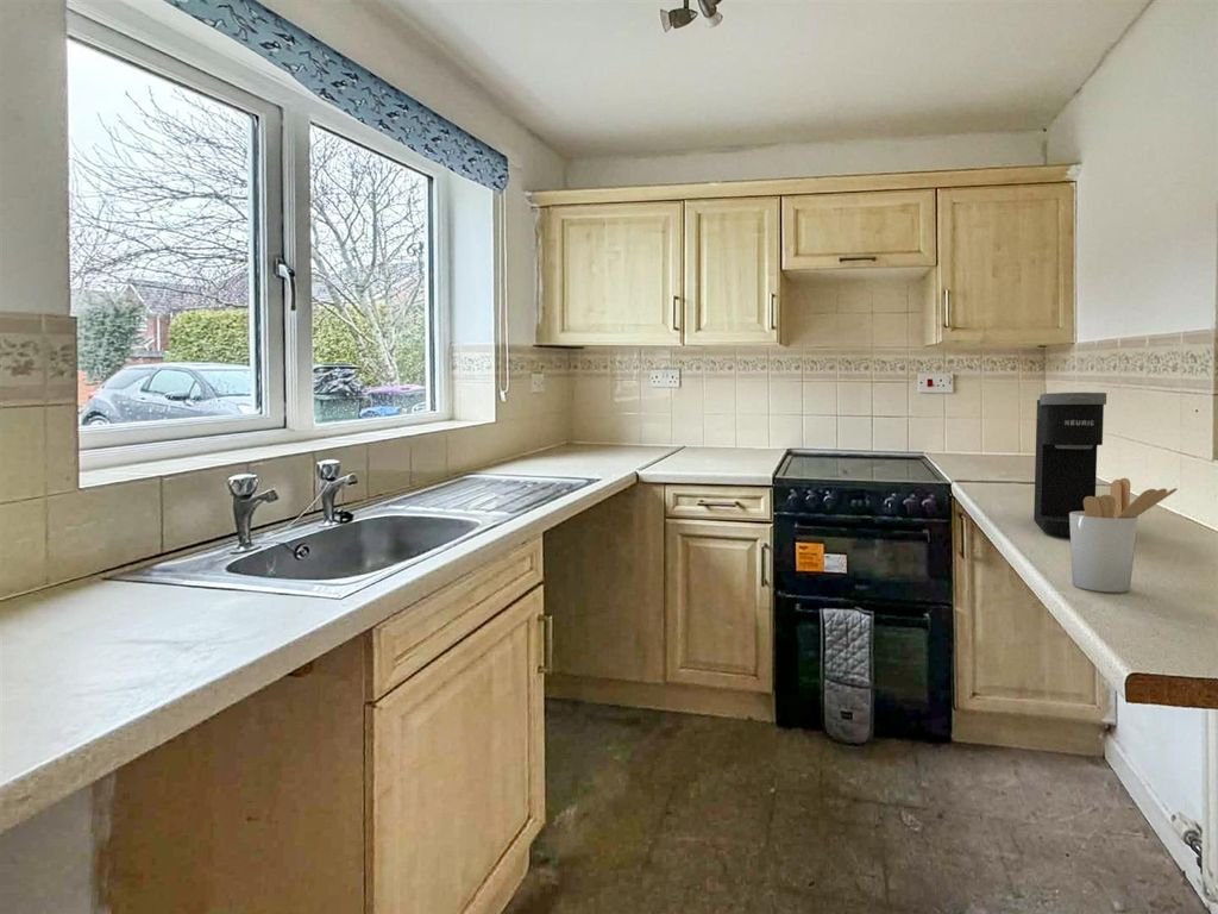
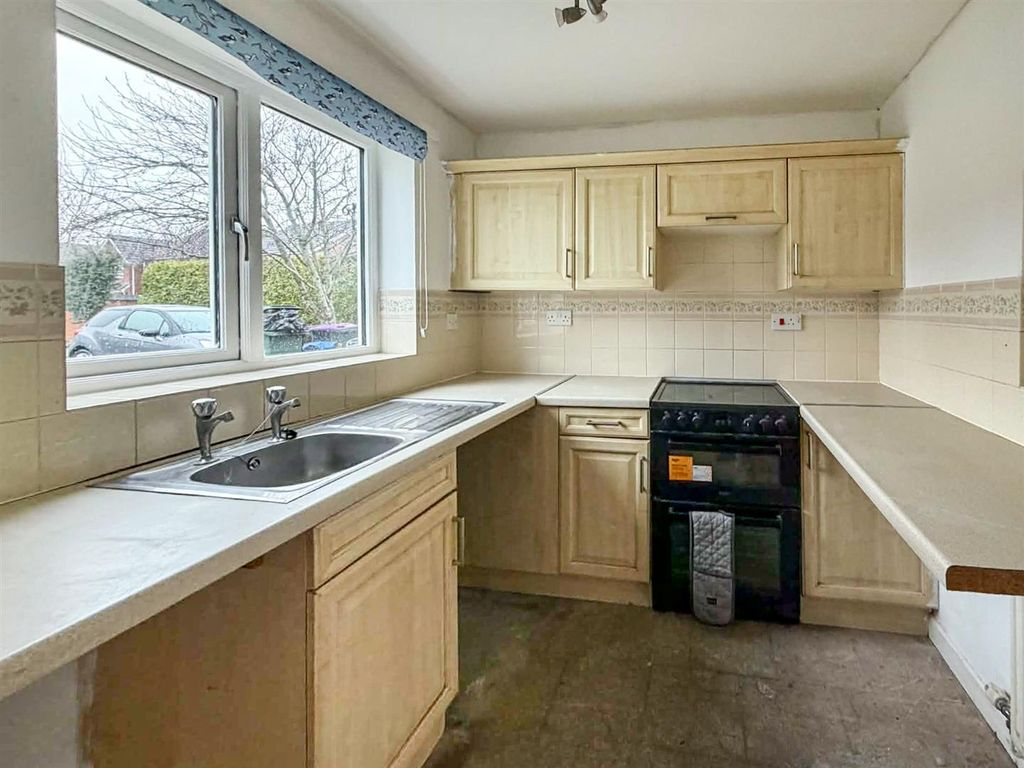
- utensil holder (1118, 534)
- coffee maker (1067, 461)
